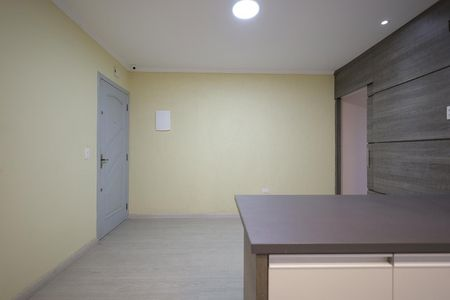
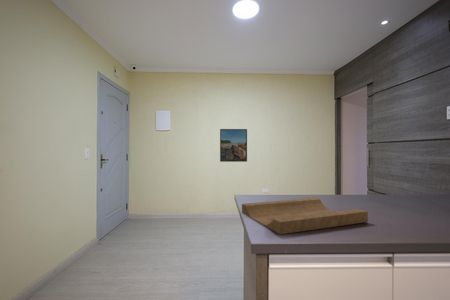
+ cutting board (300, 212)
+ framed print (233, 145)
